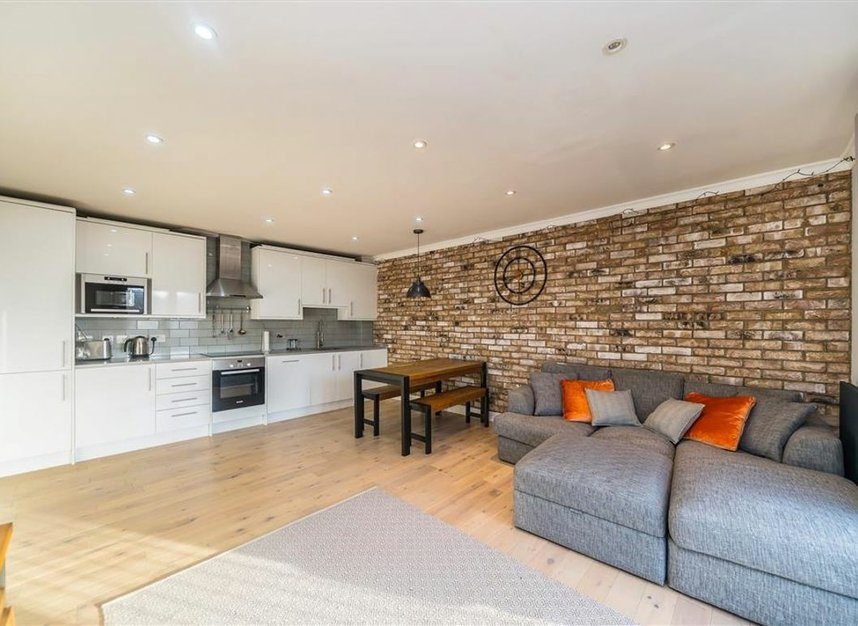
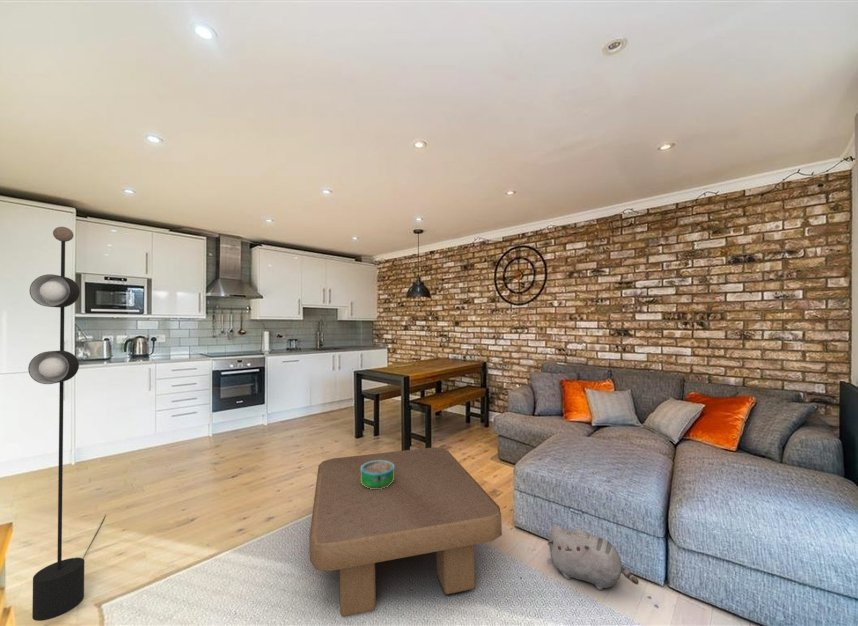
+ floor lamp (70, 378)
+ decorative bowl (377, 474)
+ coffee table (396, 517)
+ plush toy (591, 555)
